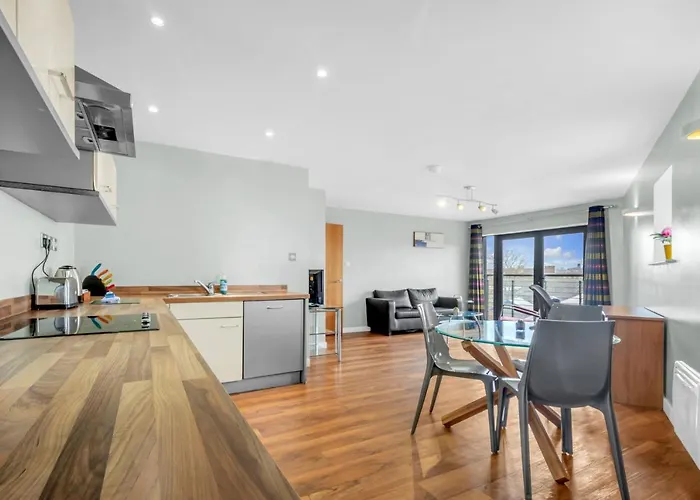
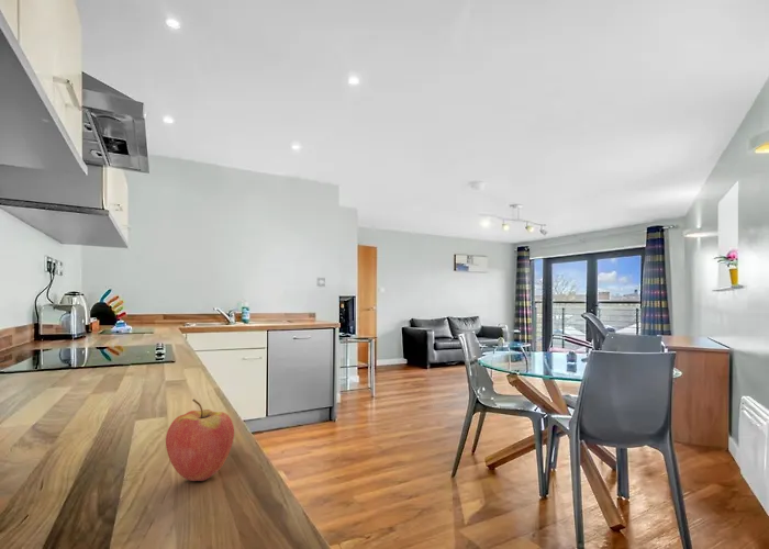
+ fruit (201, 437)
